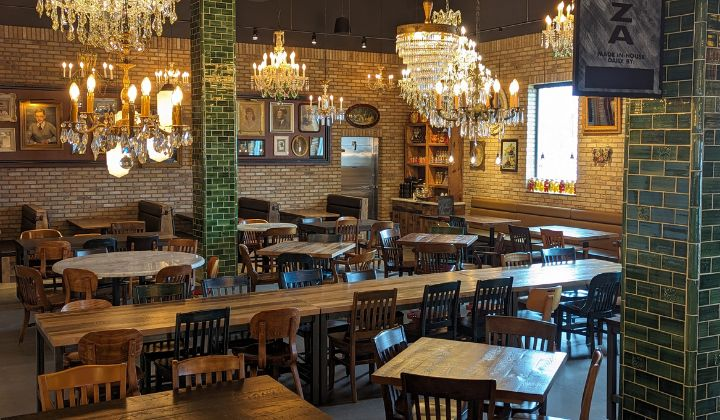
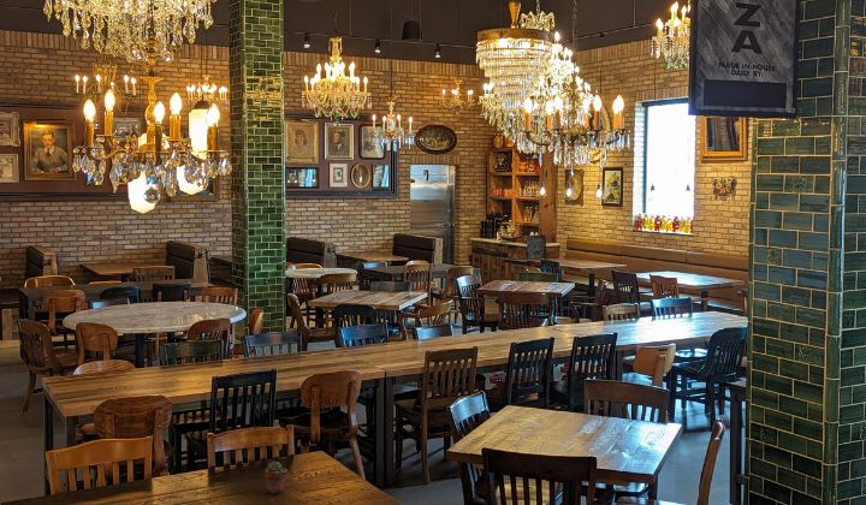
+ potted succulent (275, 475)
